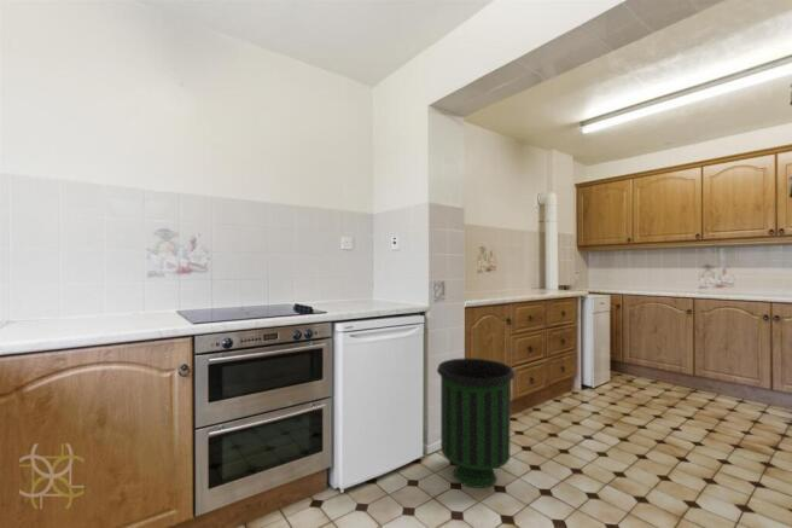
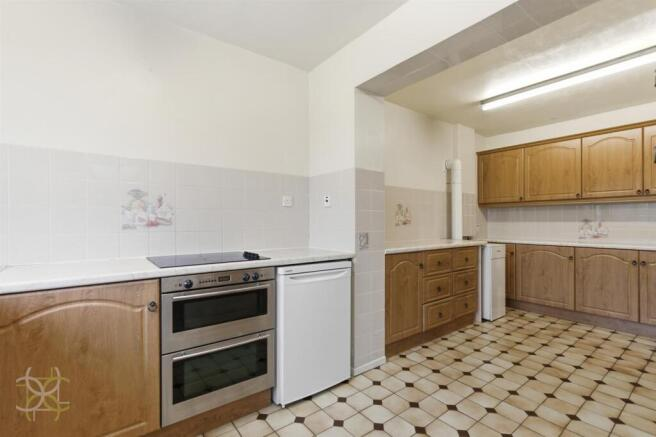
- trash can (474, 420)
